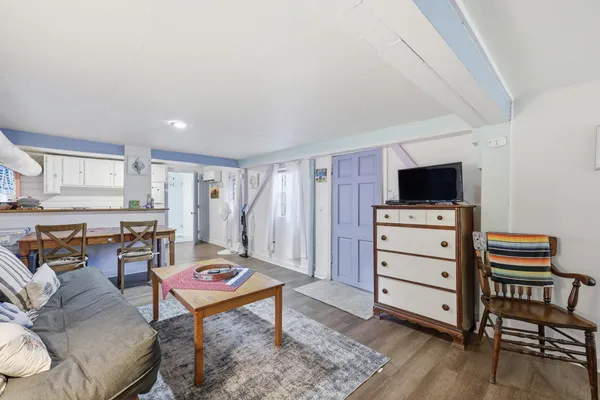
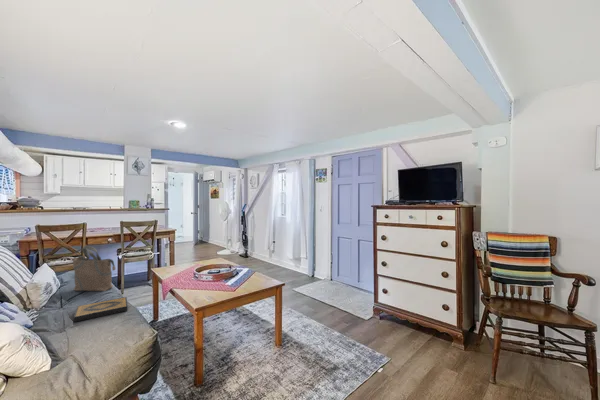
+ tote bag (93, 267)
+ hardback book (102, 308)
